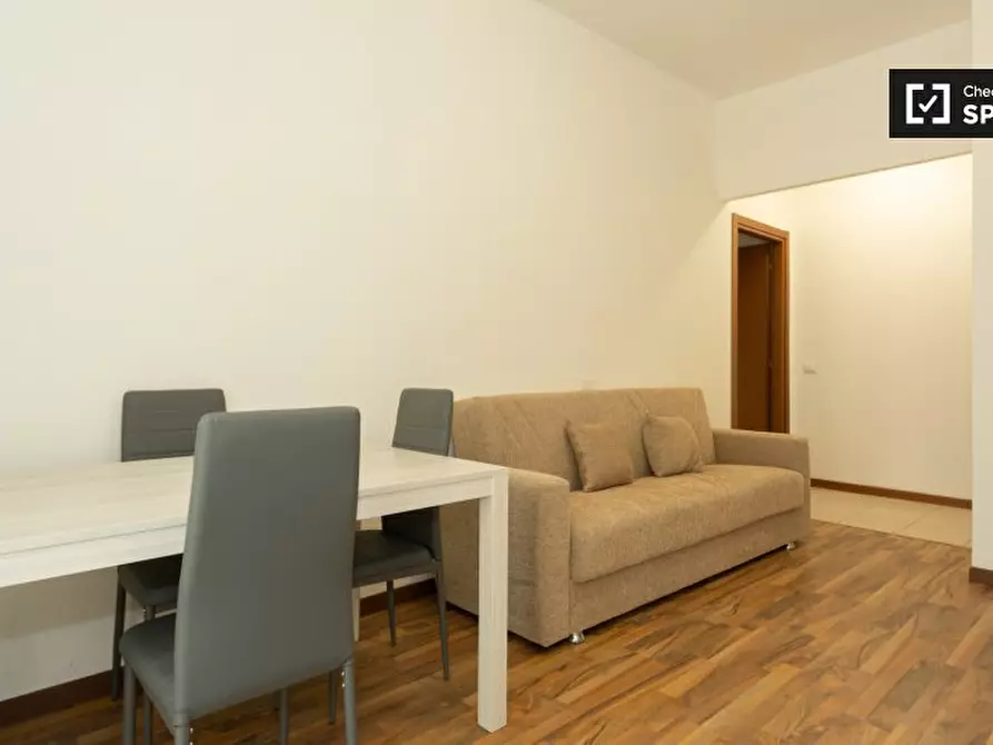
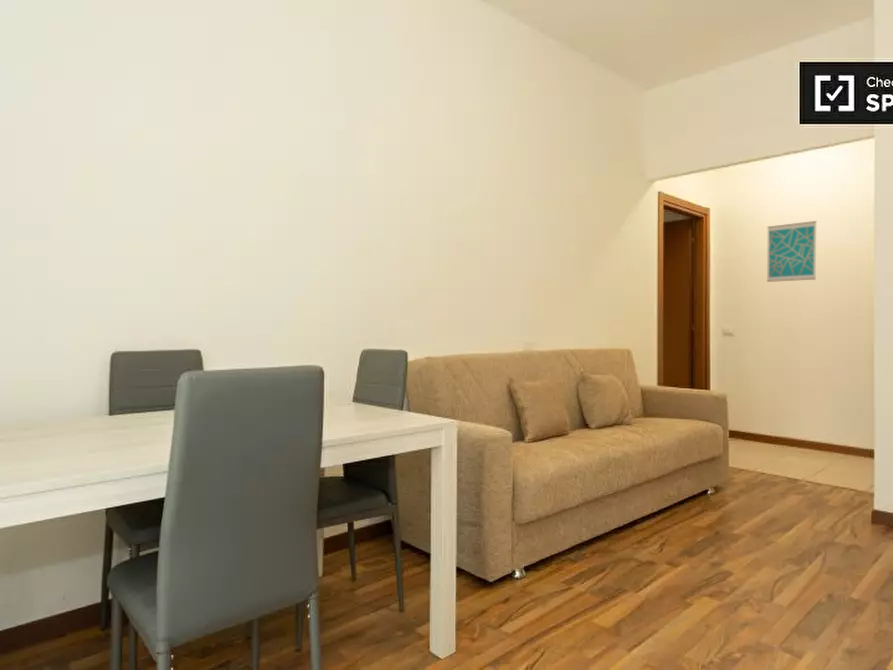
+ wall art (790, 252)
